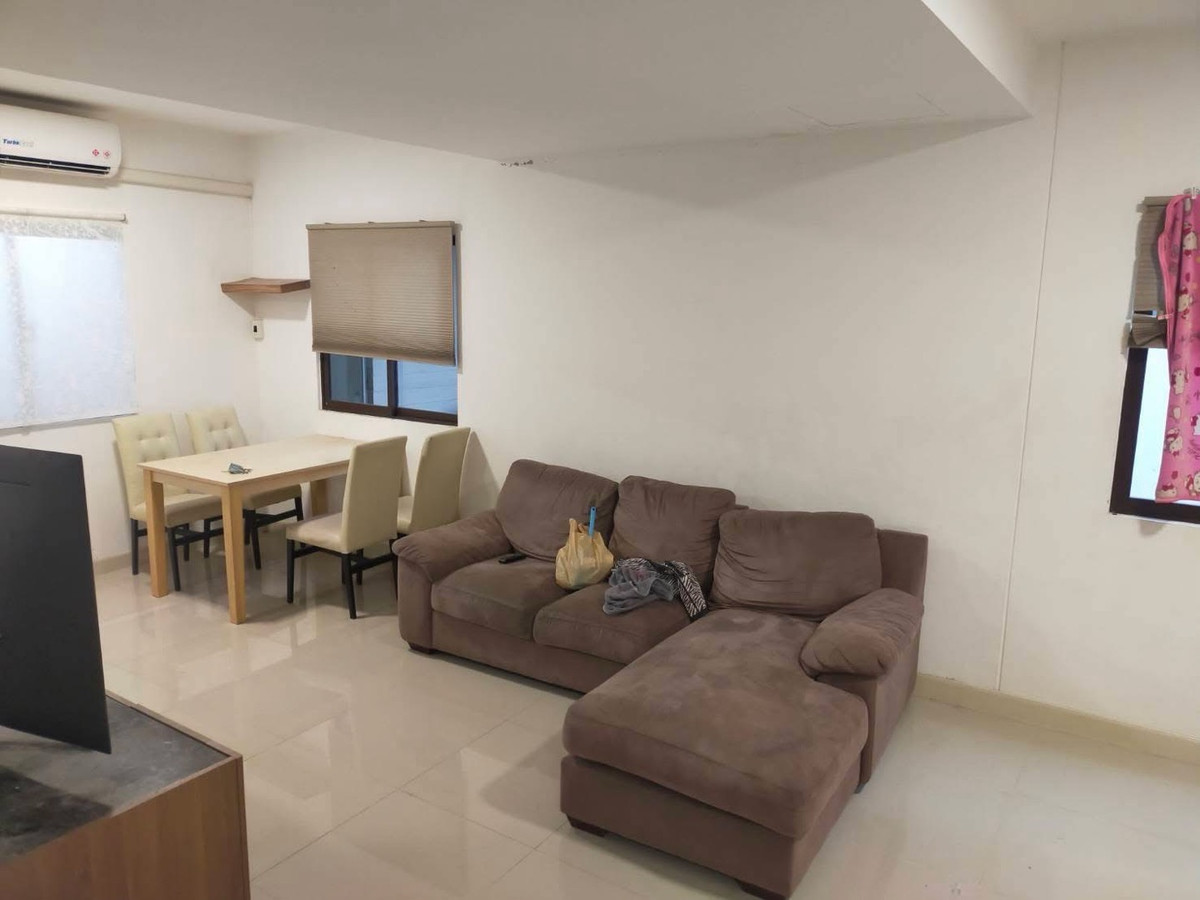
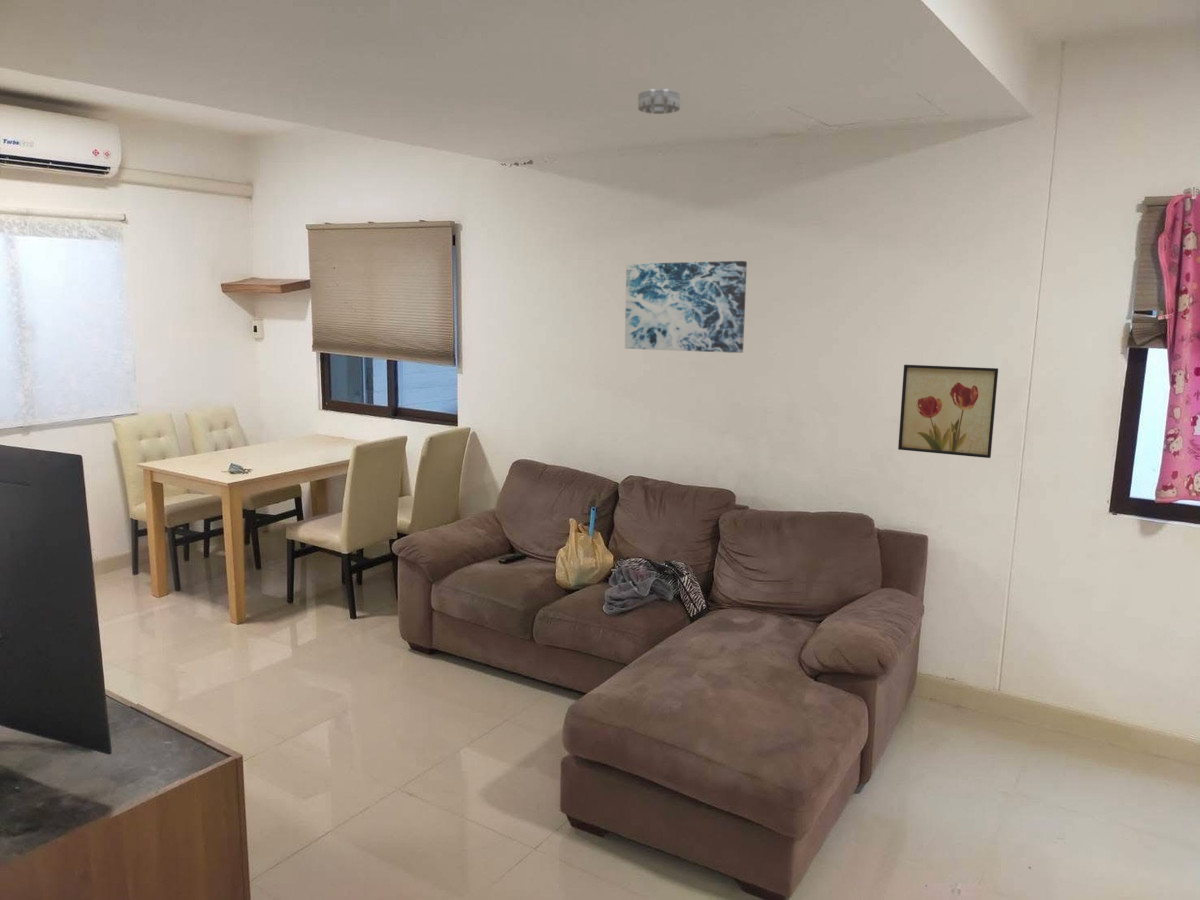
+ wall art (683, 306)
+ smoke detector (659, 100)
+ wall art (947, 410)
